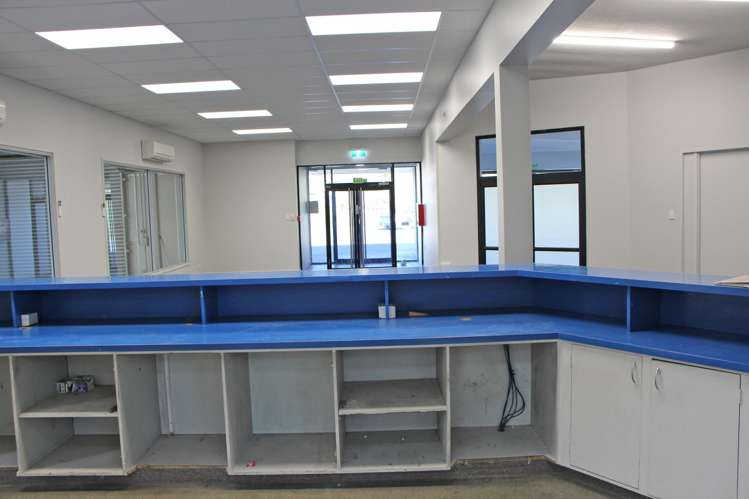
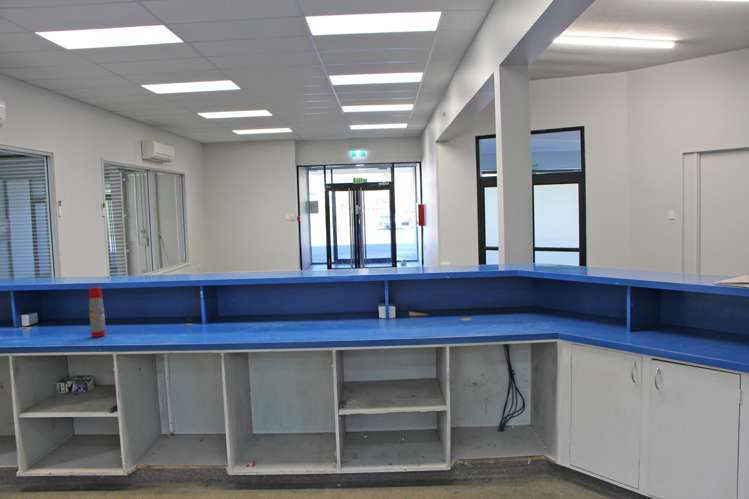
+ water bottle (96, 311)
